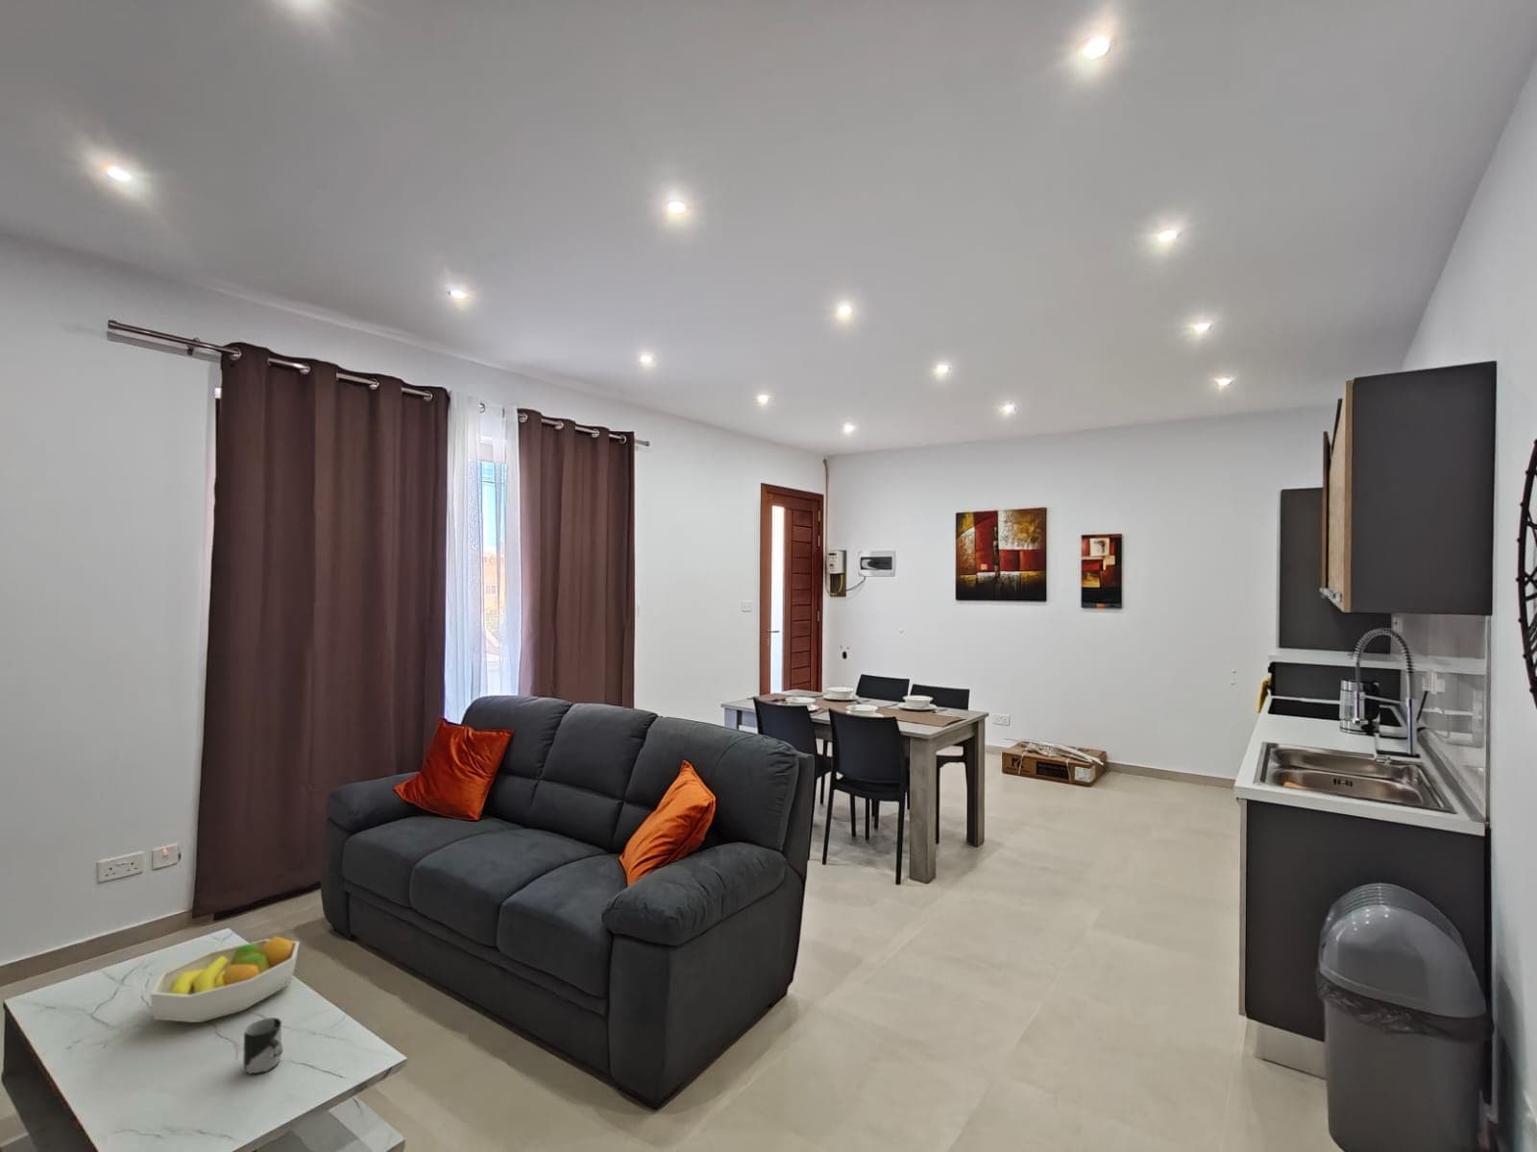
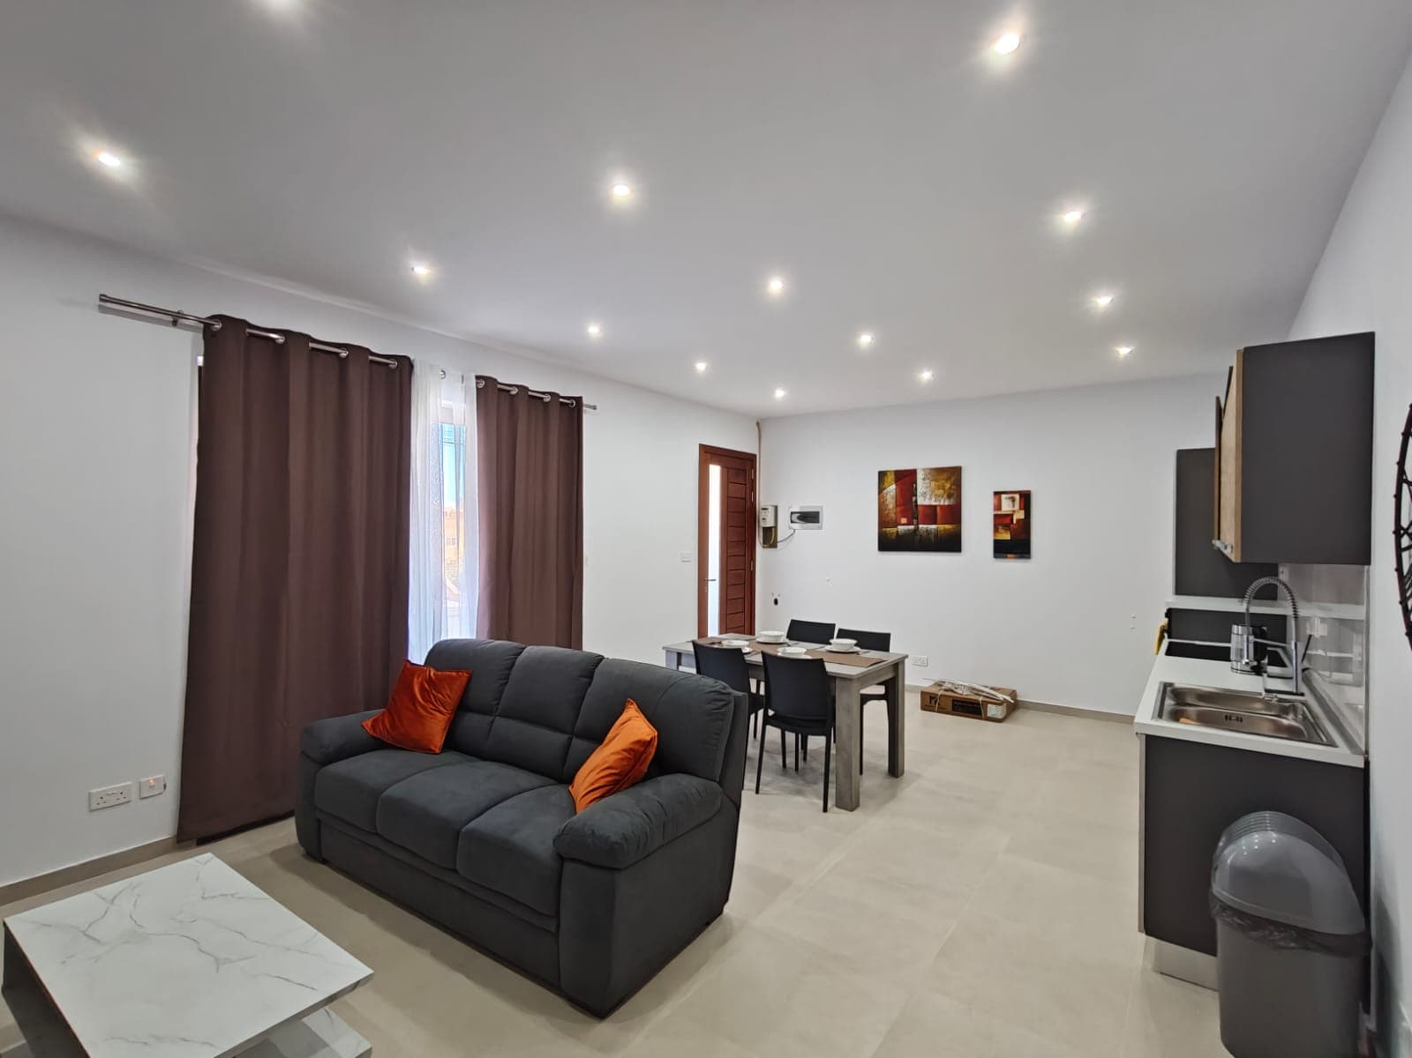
- cup (266, 1047)
- fruit bowl (230, 974)
